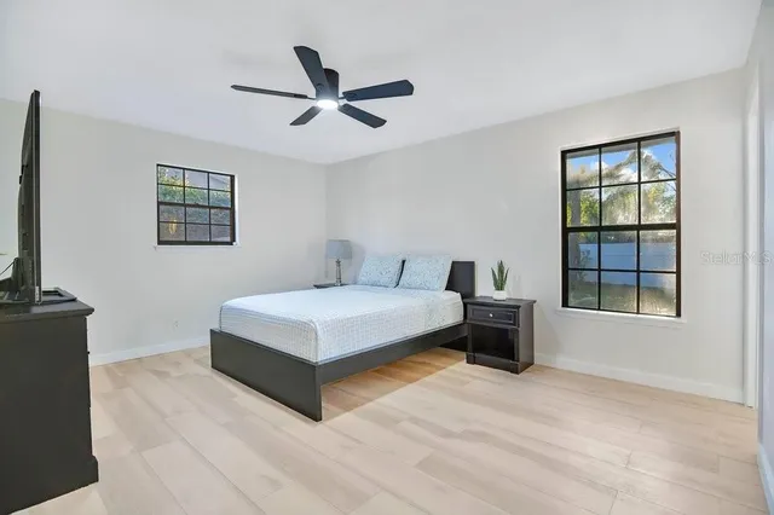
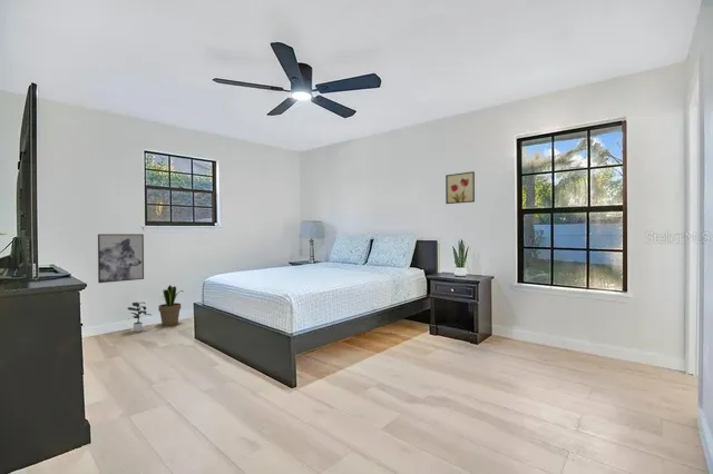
+ wall art (121, 257)
+ potted plant (139, 314)
+ wall art (460, 188)
+ potted plant (172, 304)
